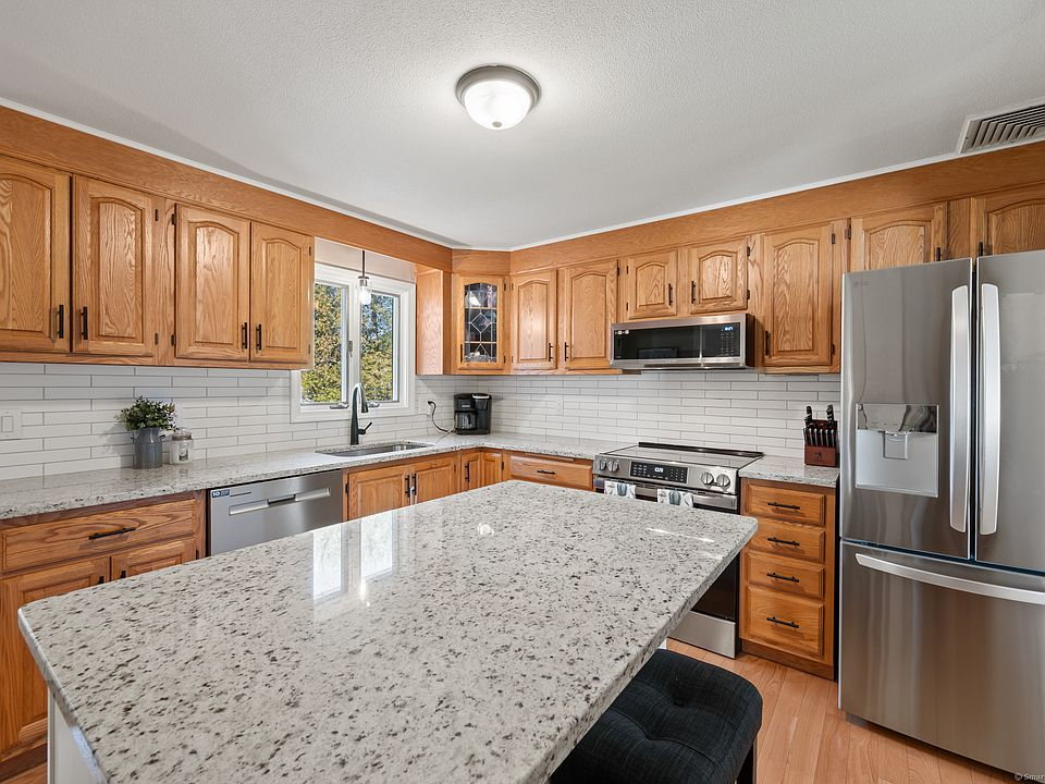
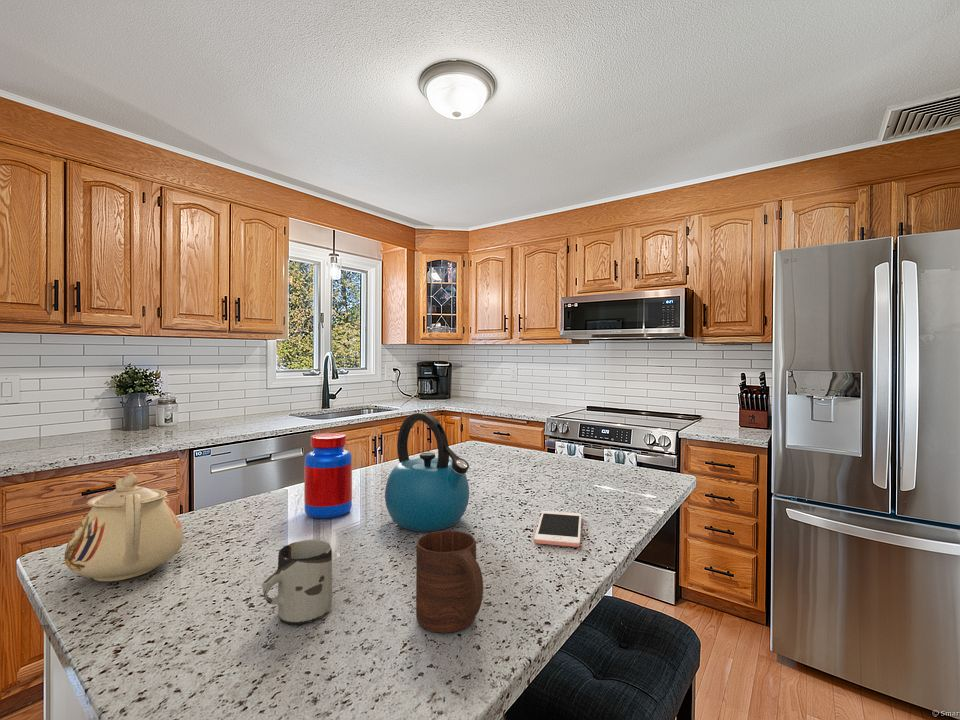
+ kettle (430, 468)
+ cup (453, 582)
+ jar (328, 473)
+ cup (296, 583)
+ cell phone (559, 527)
+ teapot (127, 521)
